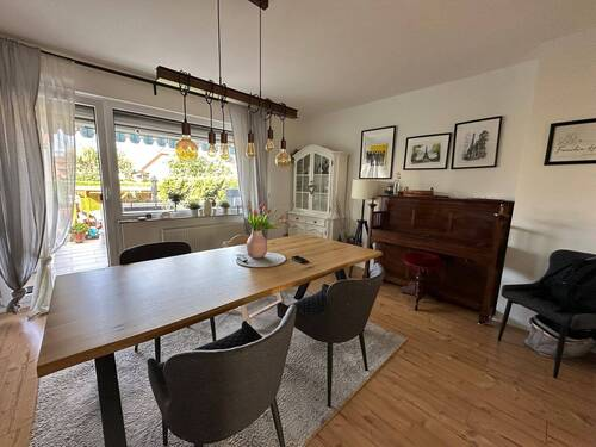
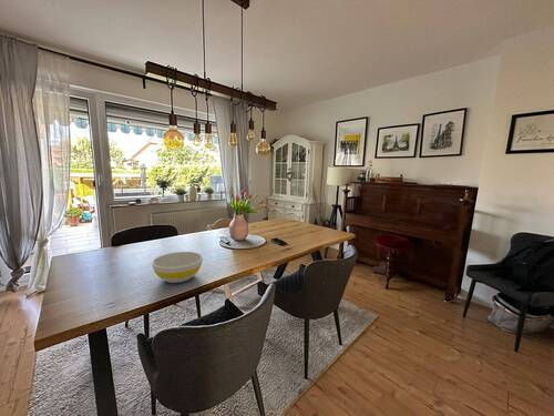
+ bowl (178, 267)
